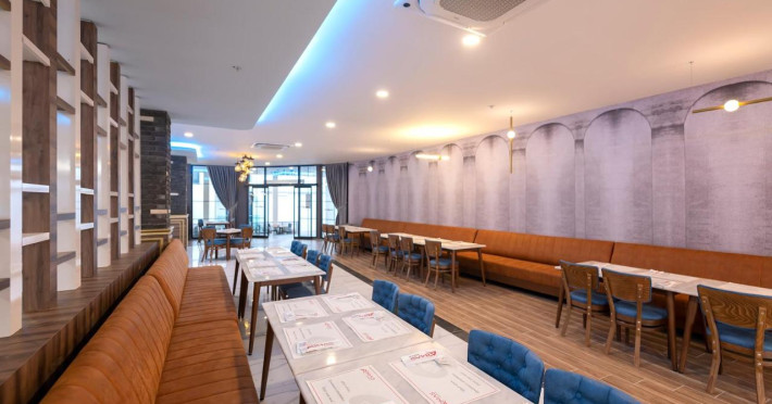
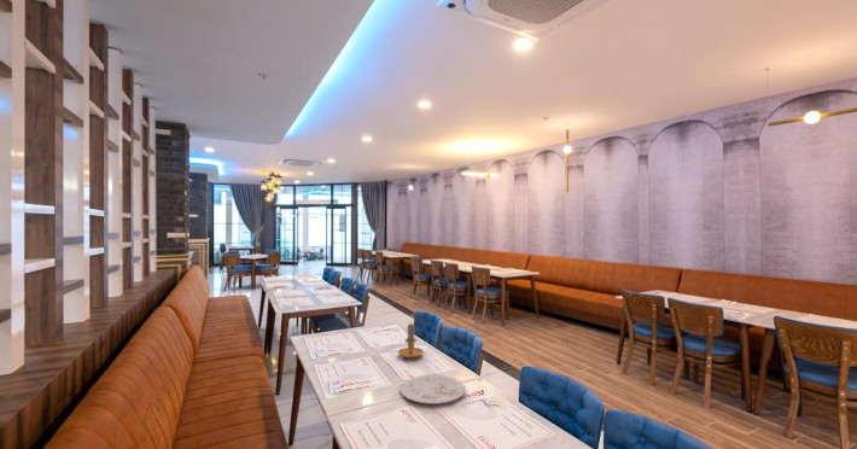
+ candle (412, 339)
+ plate (432, 389)
